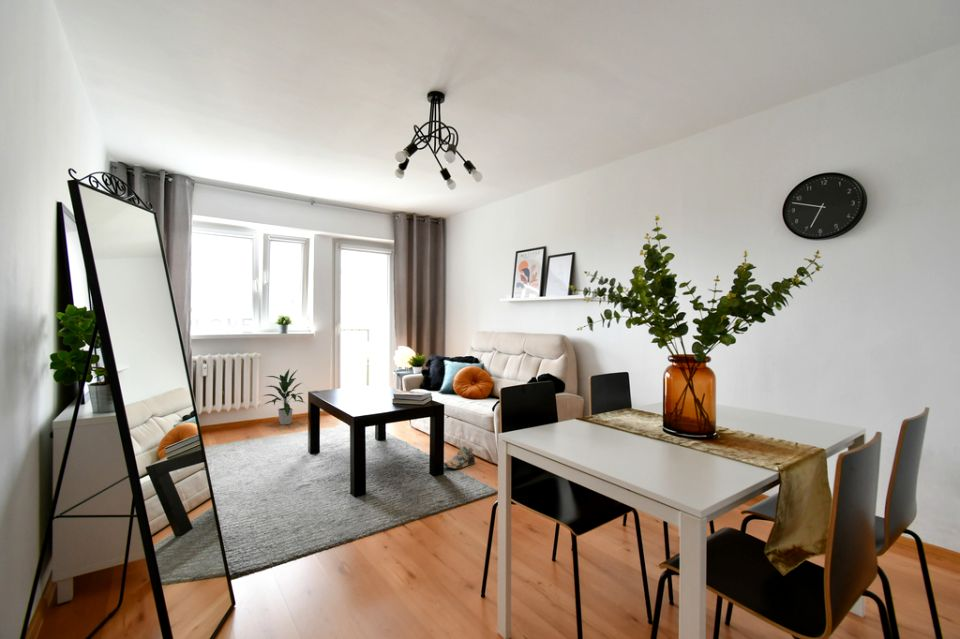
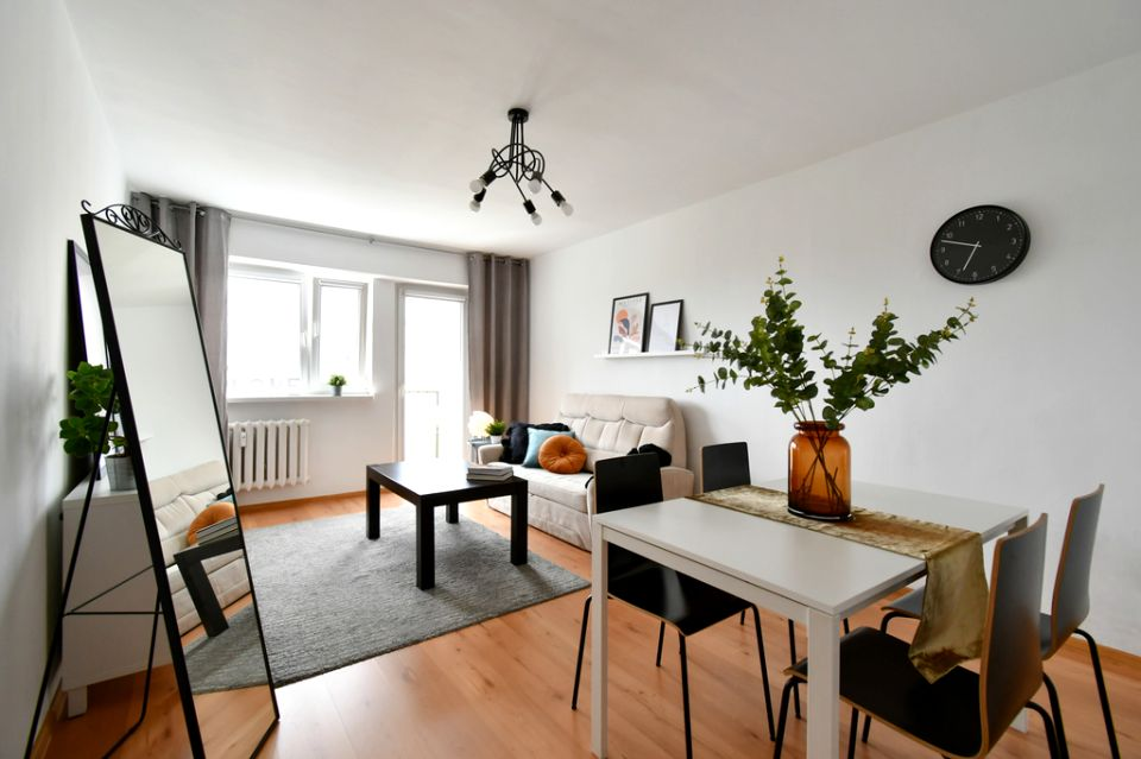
- sneaker (460, 456)
- indoor plant (284, 396)
